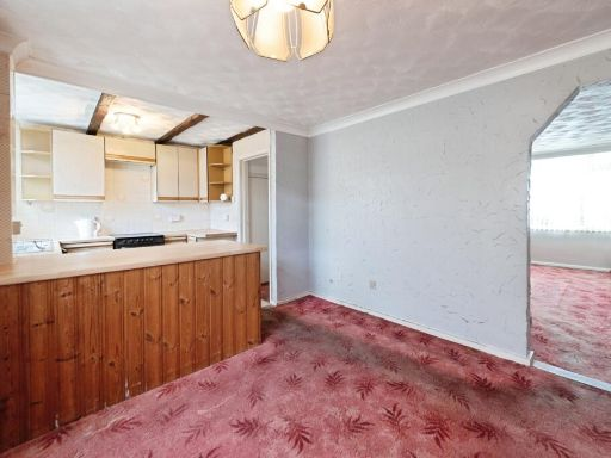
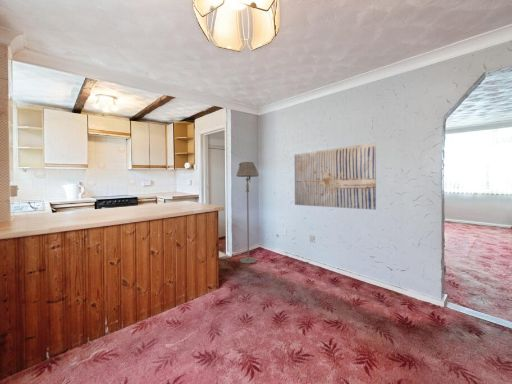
+ floor lamp (247, 211)
+ wall art (329, 178)
